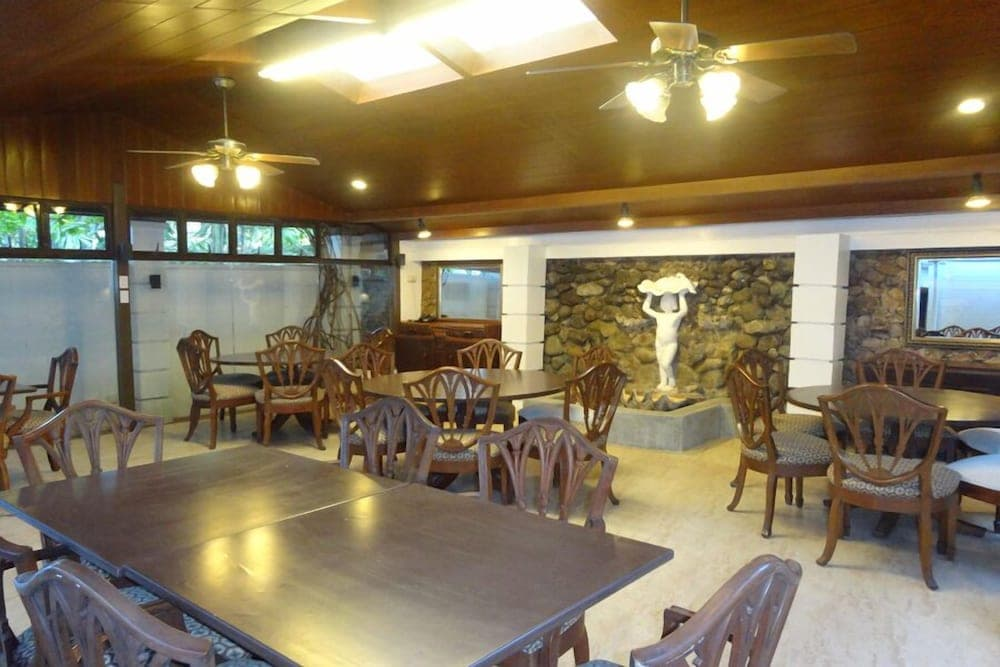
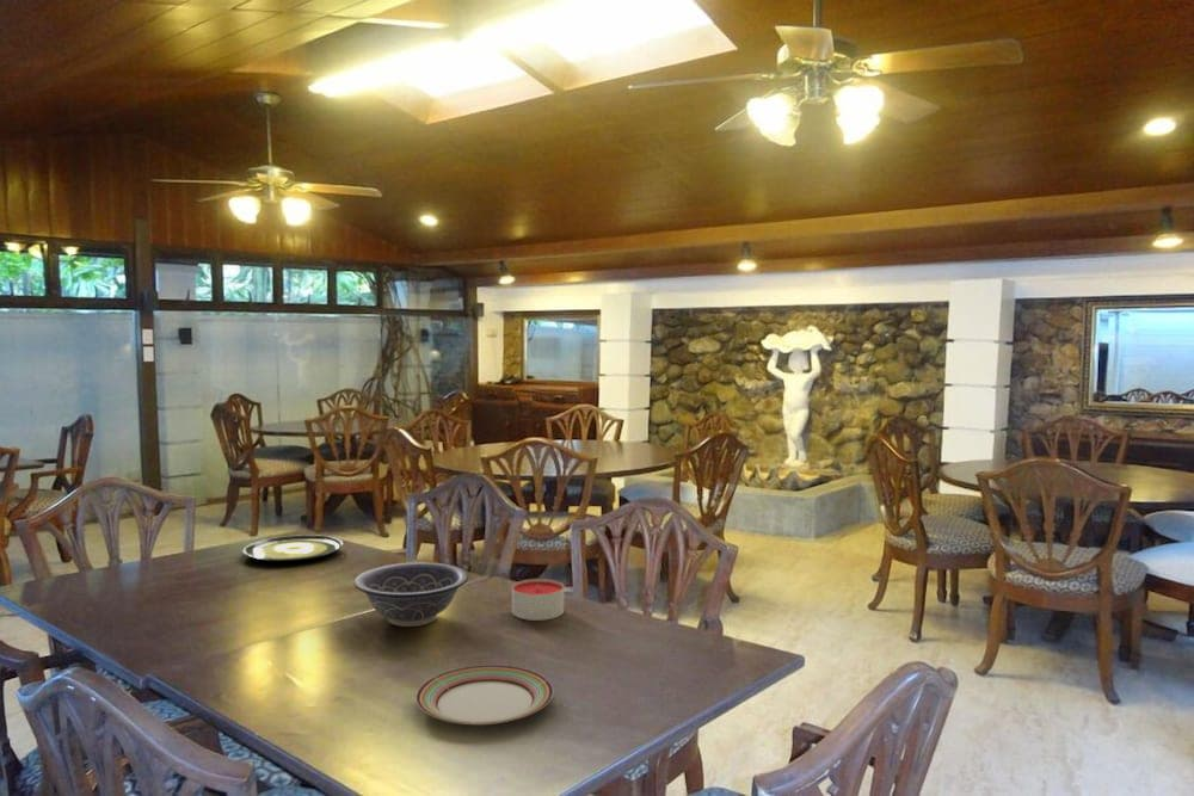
+ plate (485, 697)
+ decorative bowl (412, 598)
+ candle (537, 598)
+ plate (294, 549)
